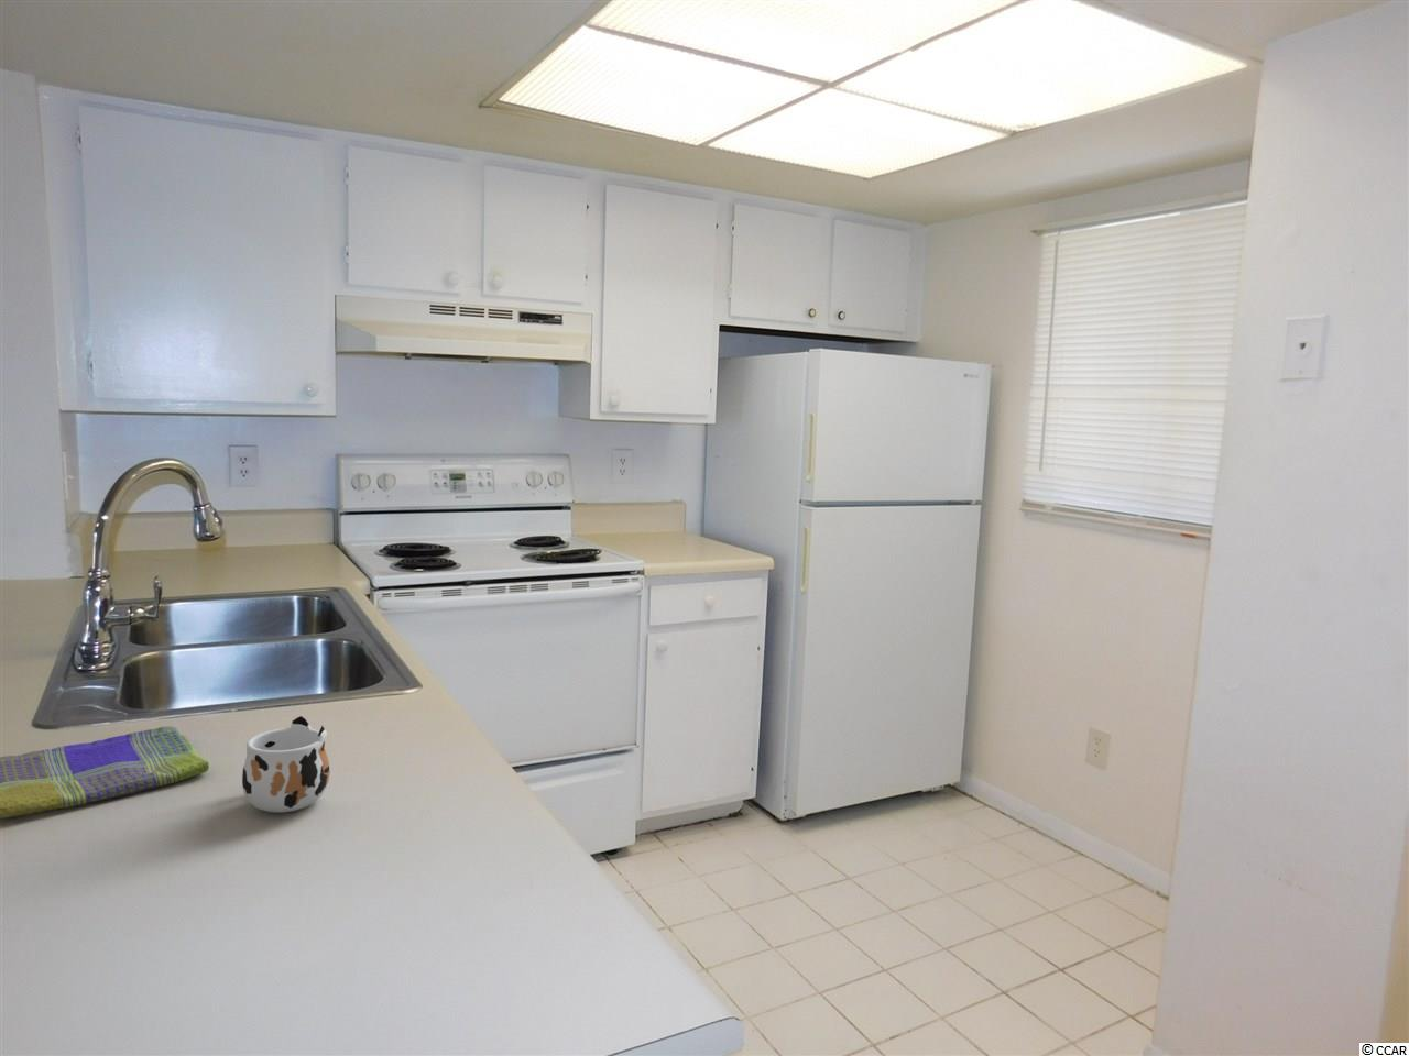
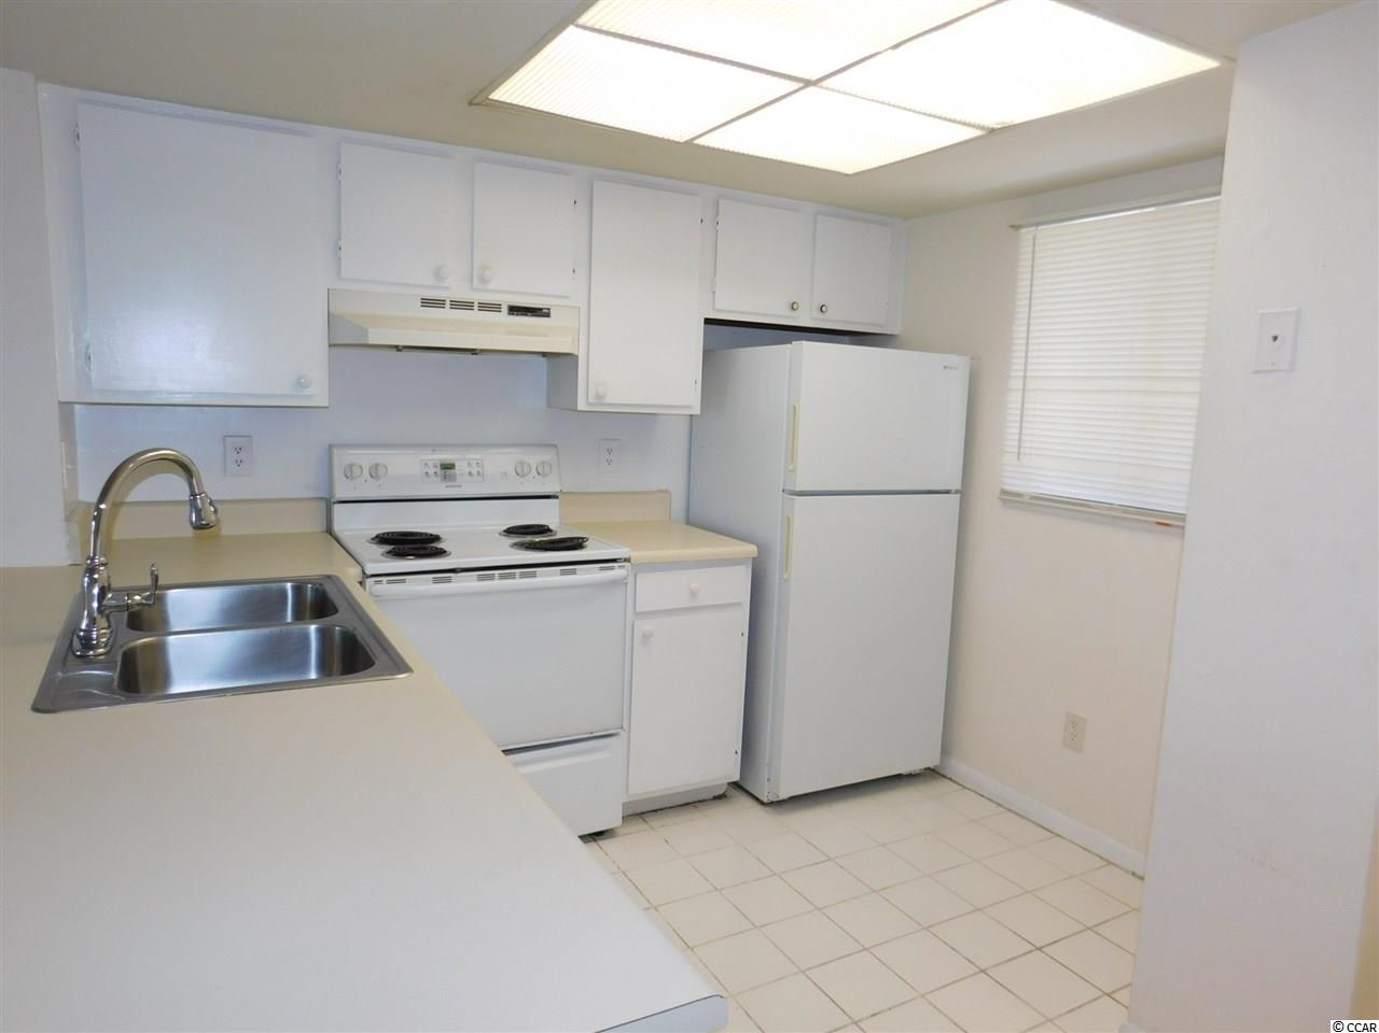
- dish towel (85, 768)
- mug (280, 762)
